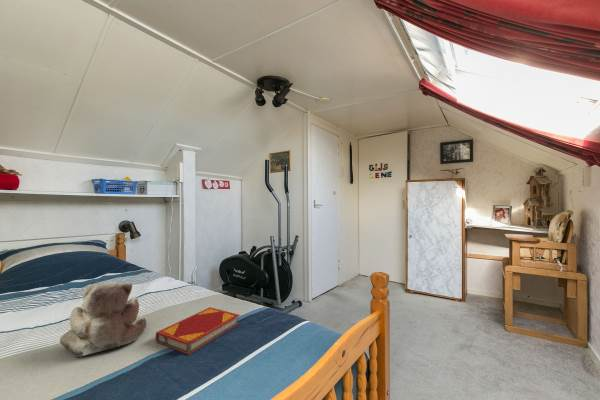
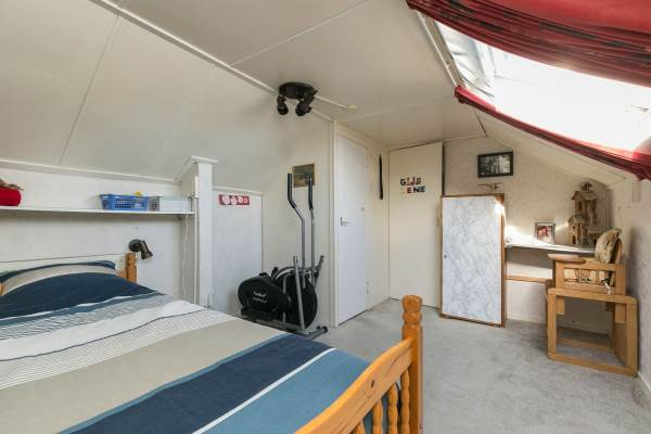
- hardback book (200, 327)
- teddy bear (108, 310)
